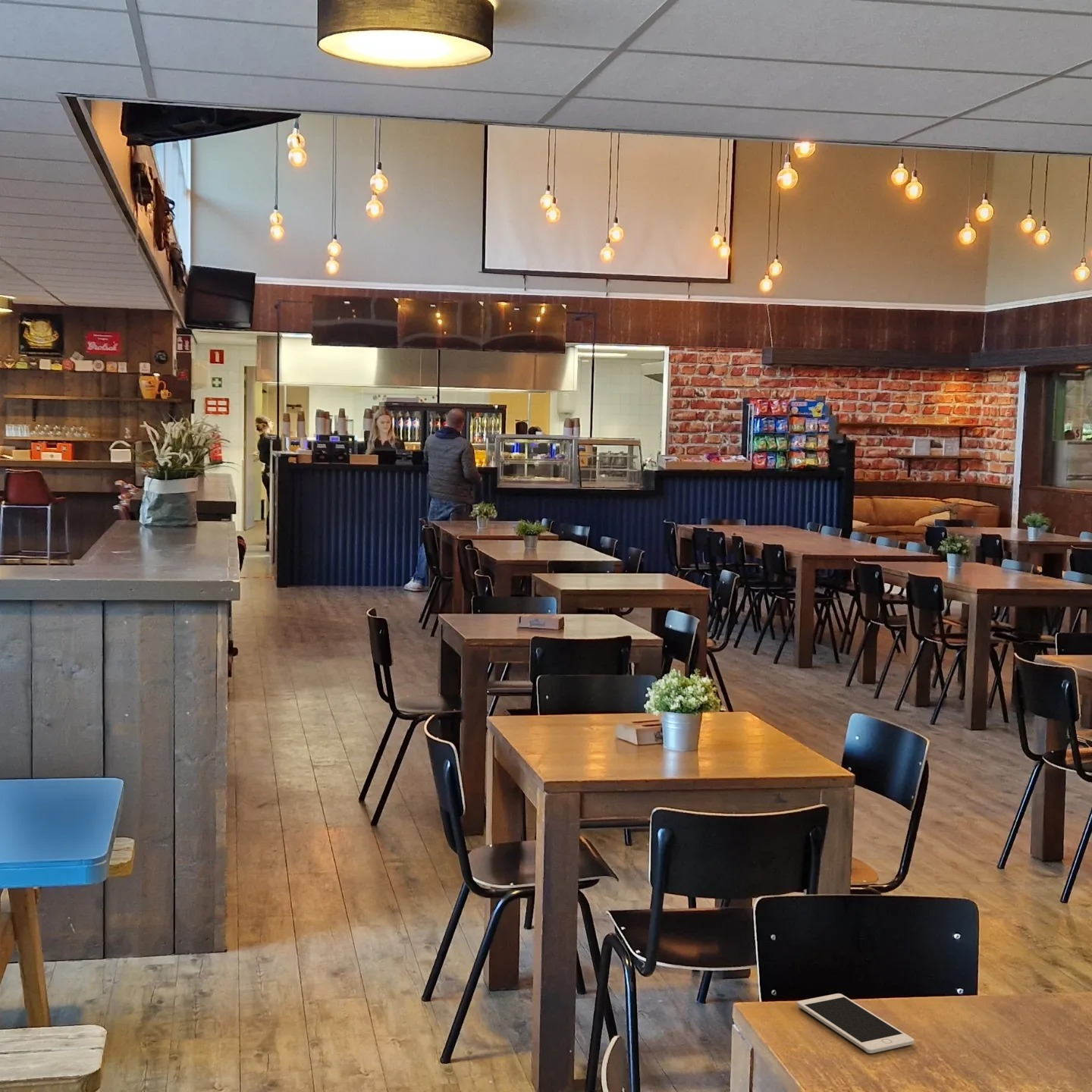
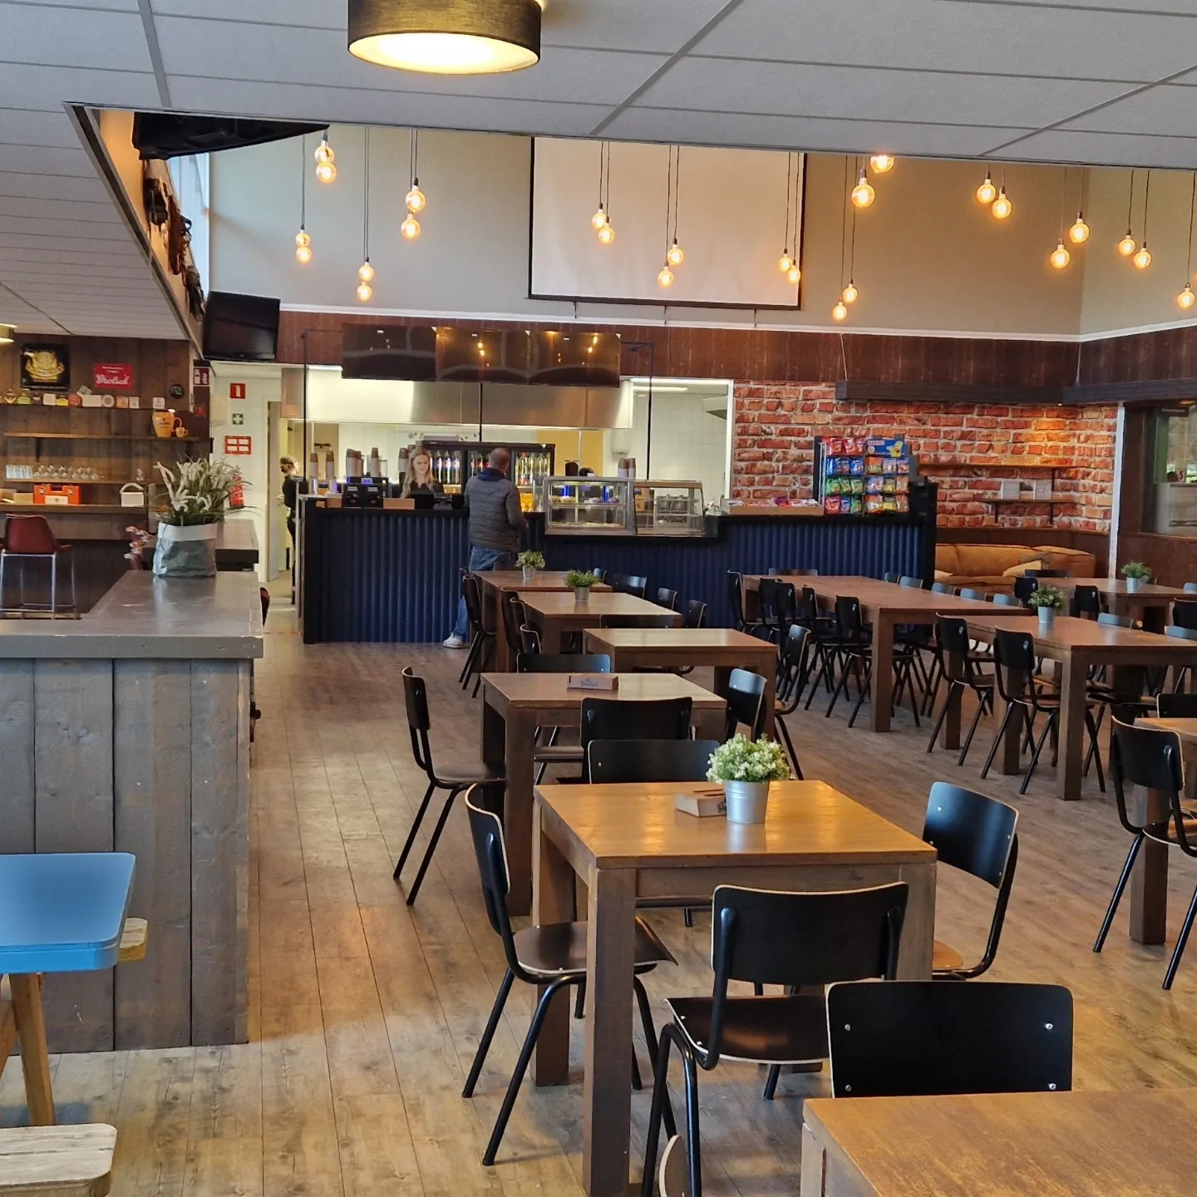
- cell phone (853, 1021)
